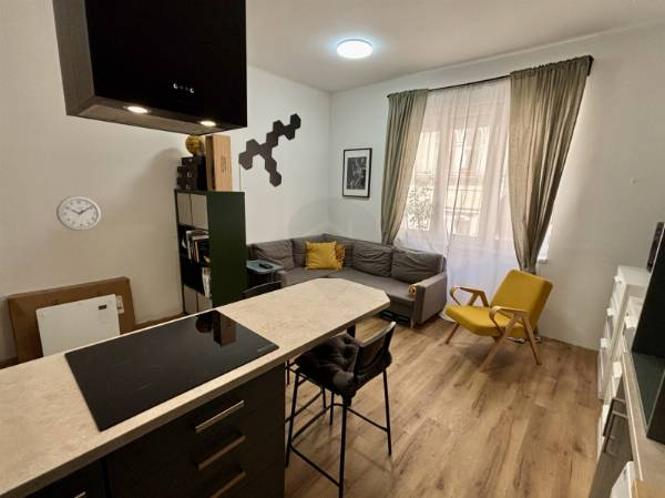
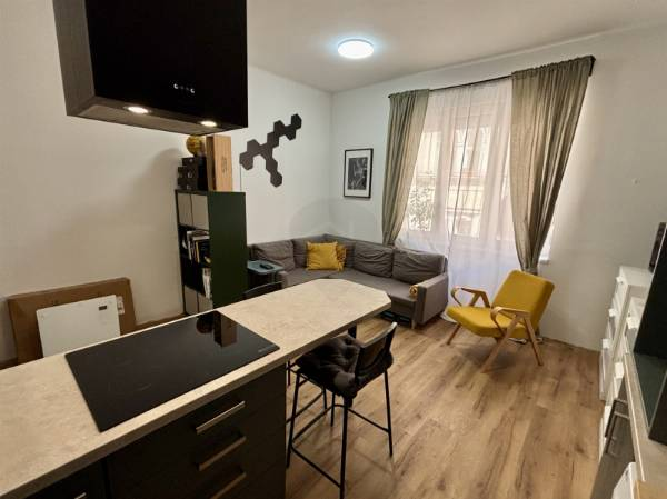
- wall clock (80, 213)
